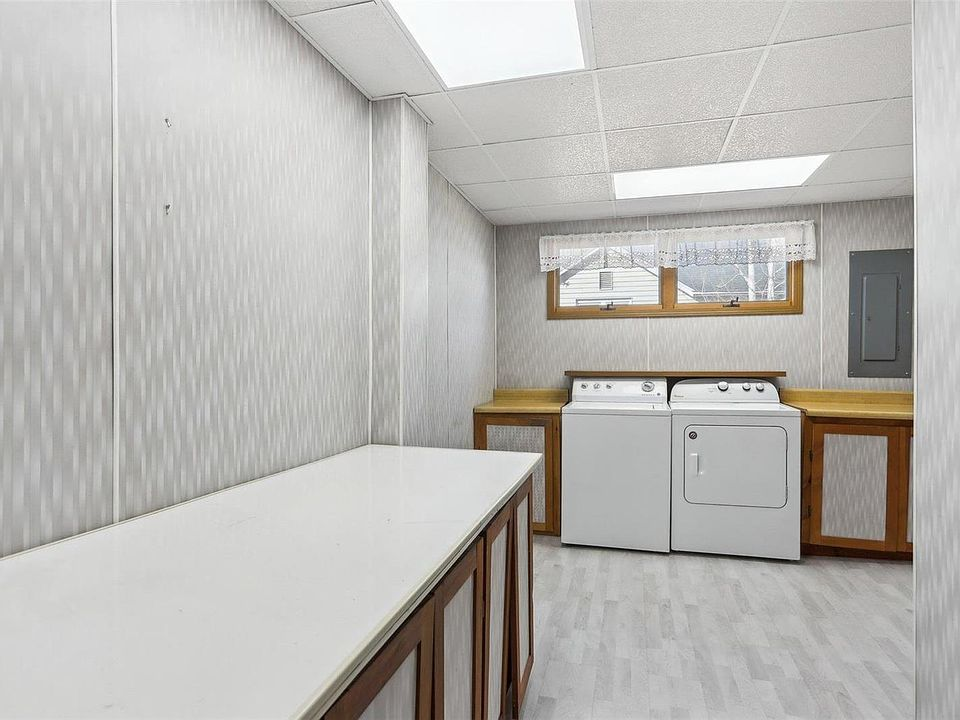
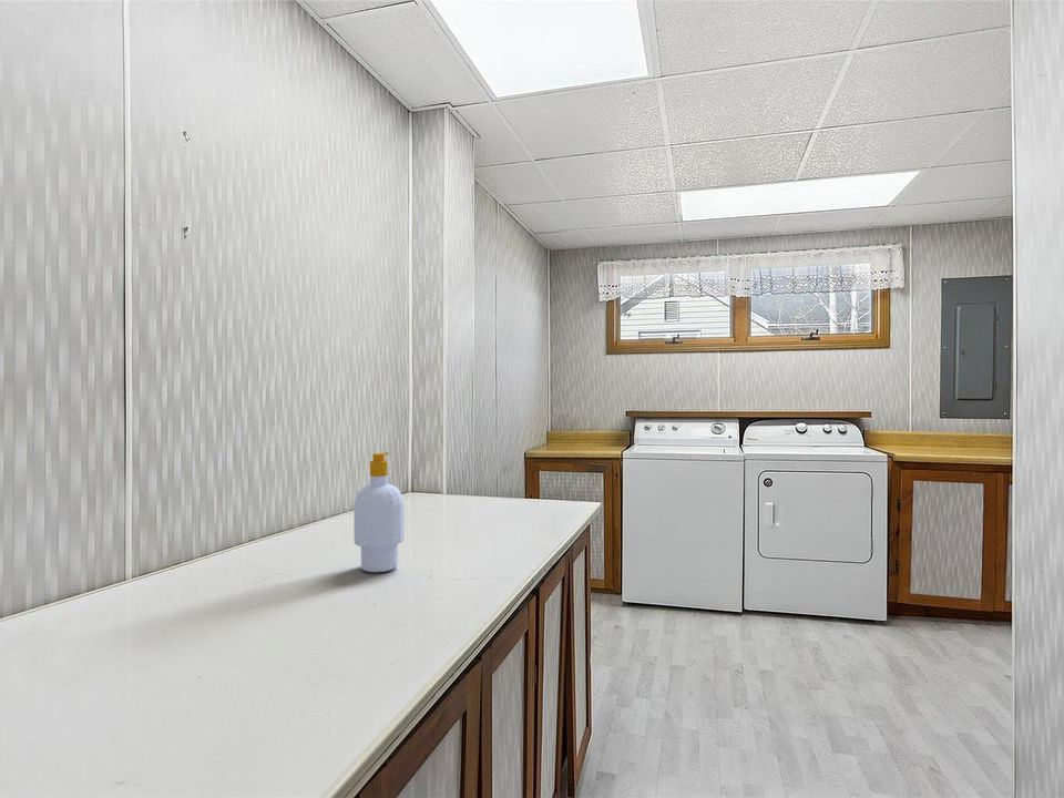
+ soap bottle (379, 510)
